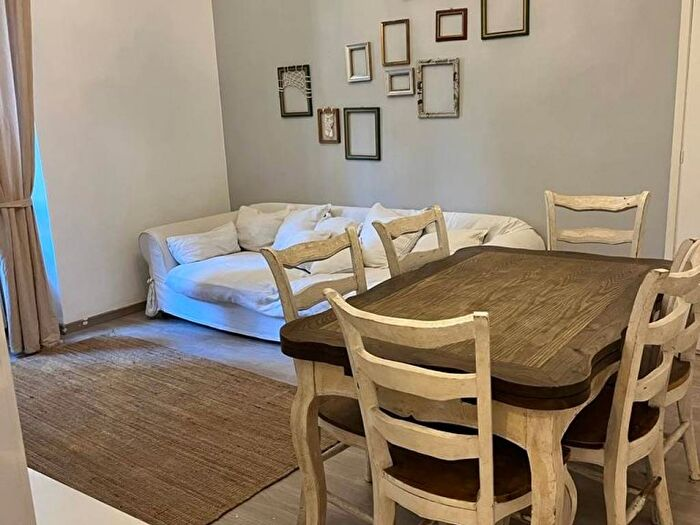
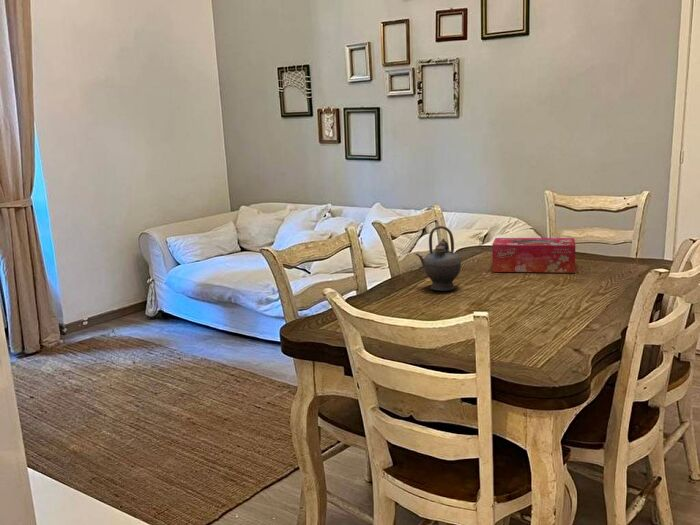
+ tissue box (533, 254)
+ teapot (437, 257)
